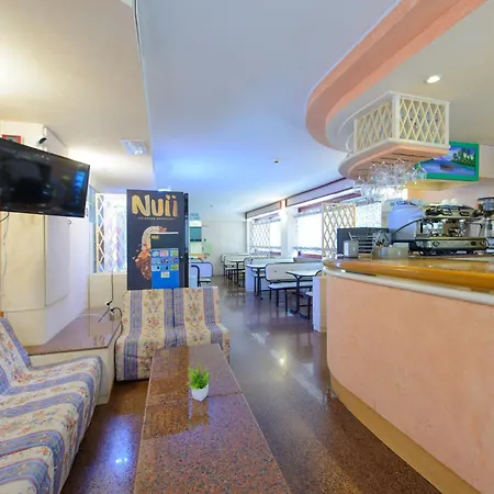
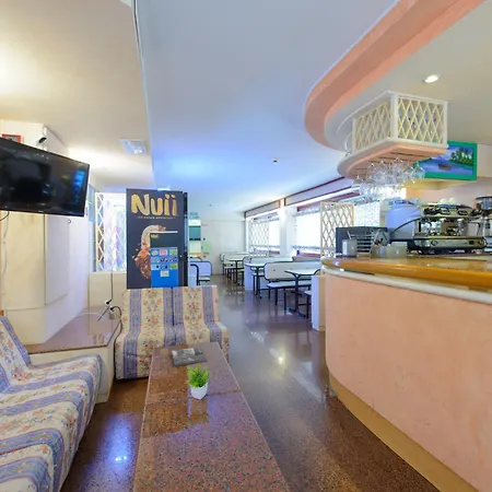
+ magazine (188, 355)
